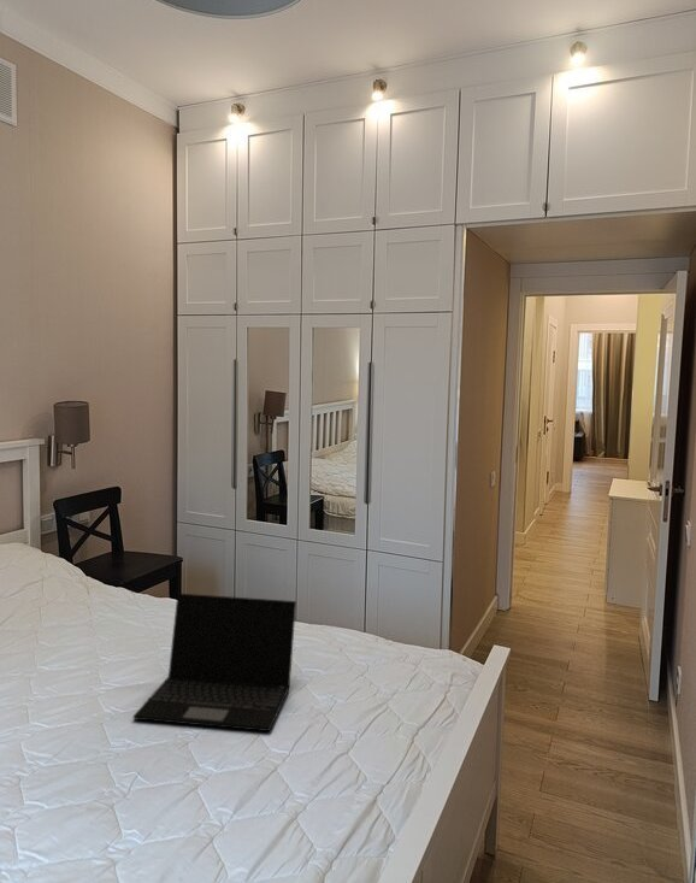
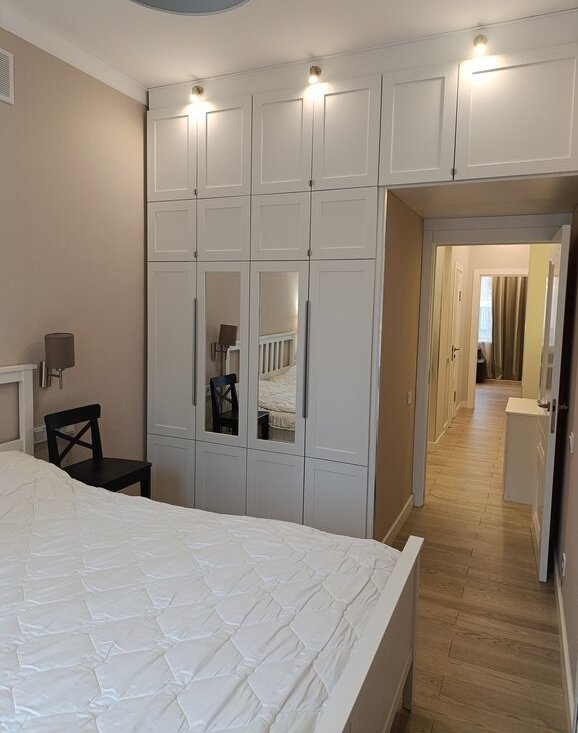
- laptop (219, 657)
